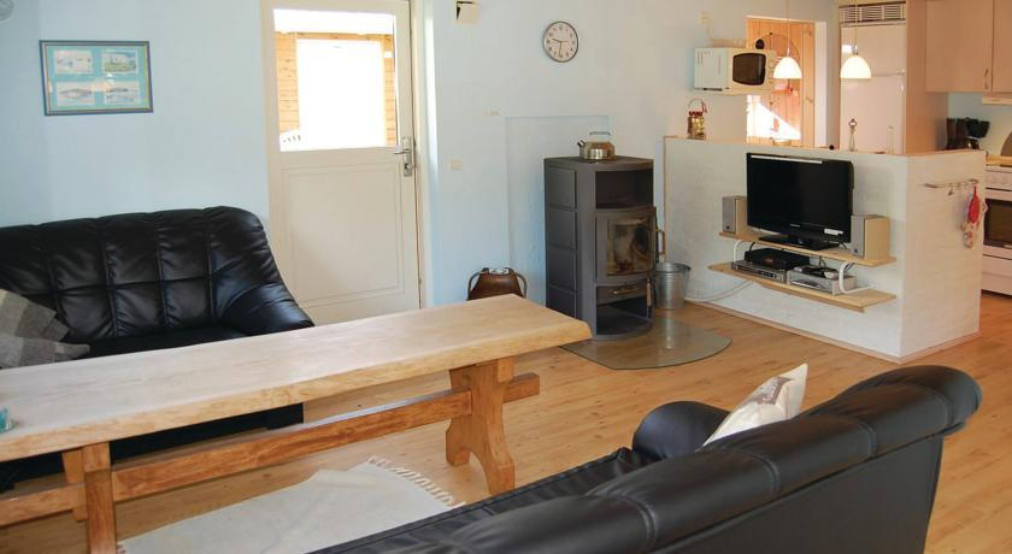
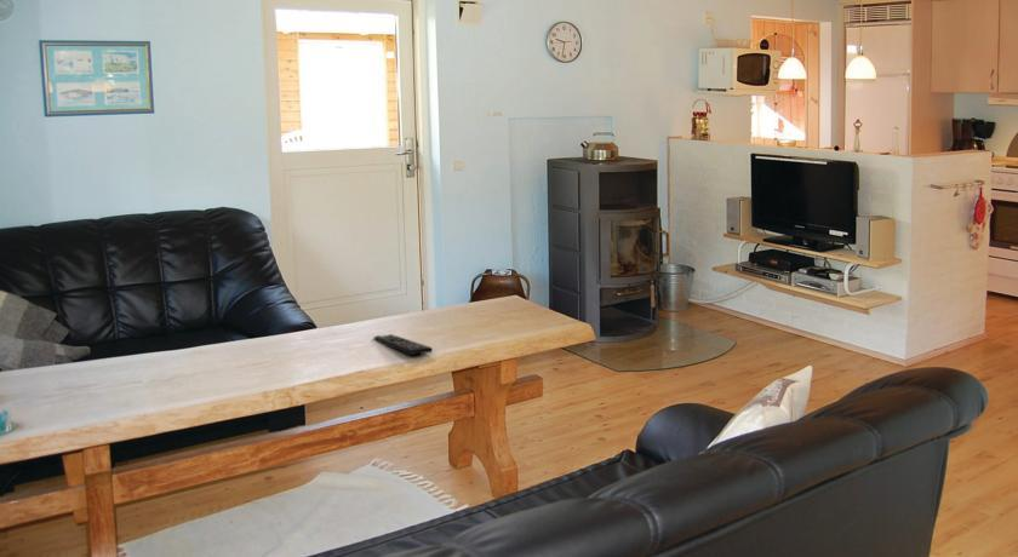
+ remote control (401, 343)
